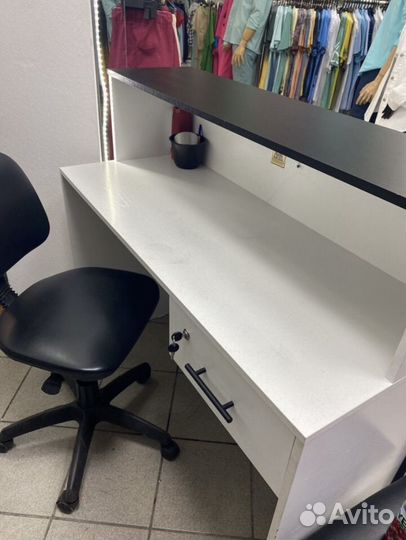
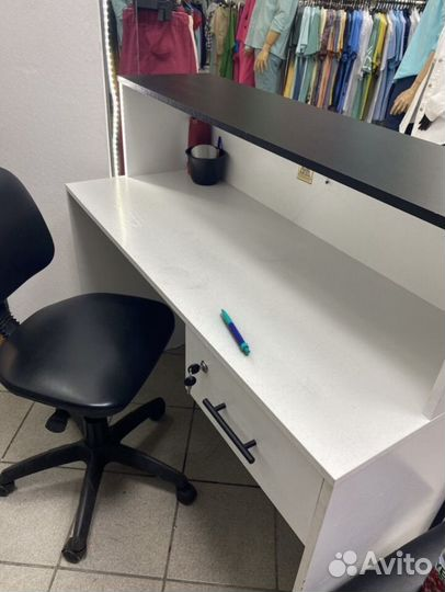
+ pen (233, 328)
